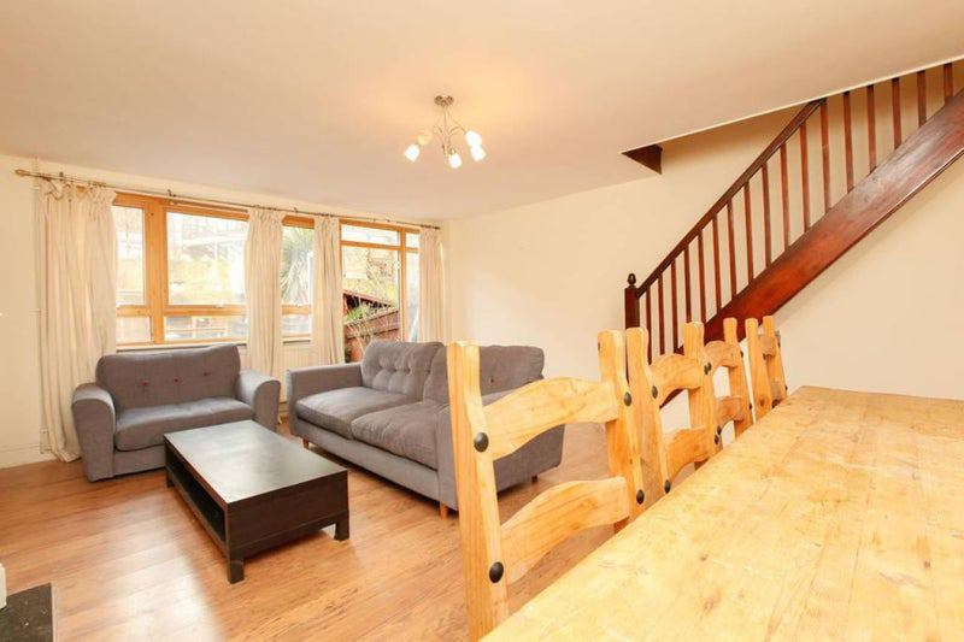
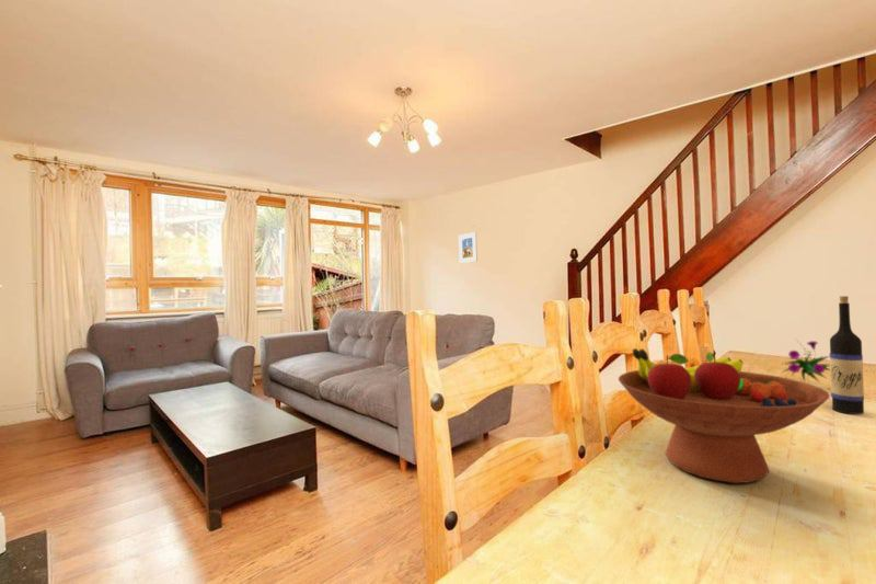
+ flower (803, 362)
+ wine bottle (845, 353)
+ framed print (468, 248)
+ fruit bowl (712, 408)
